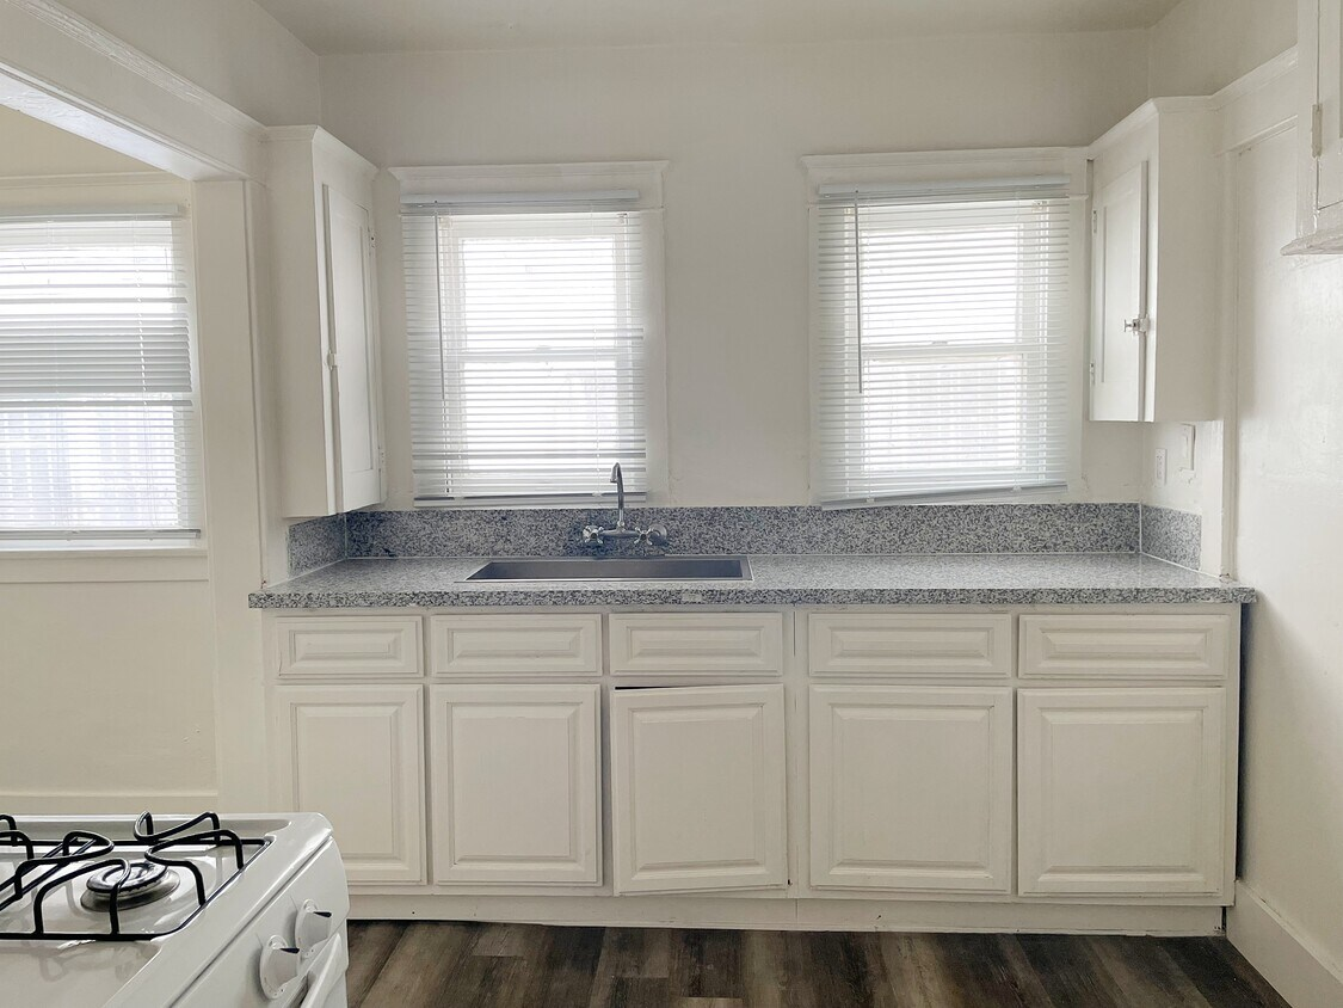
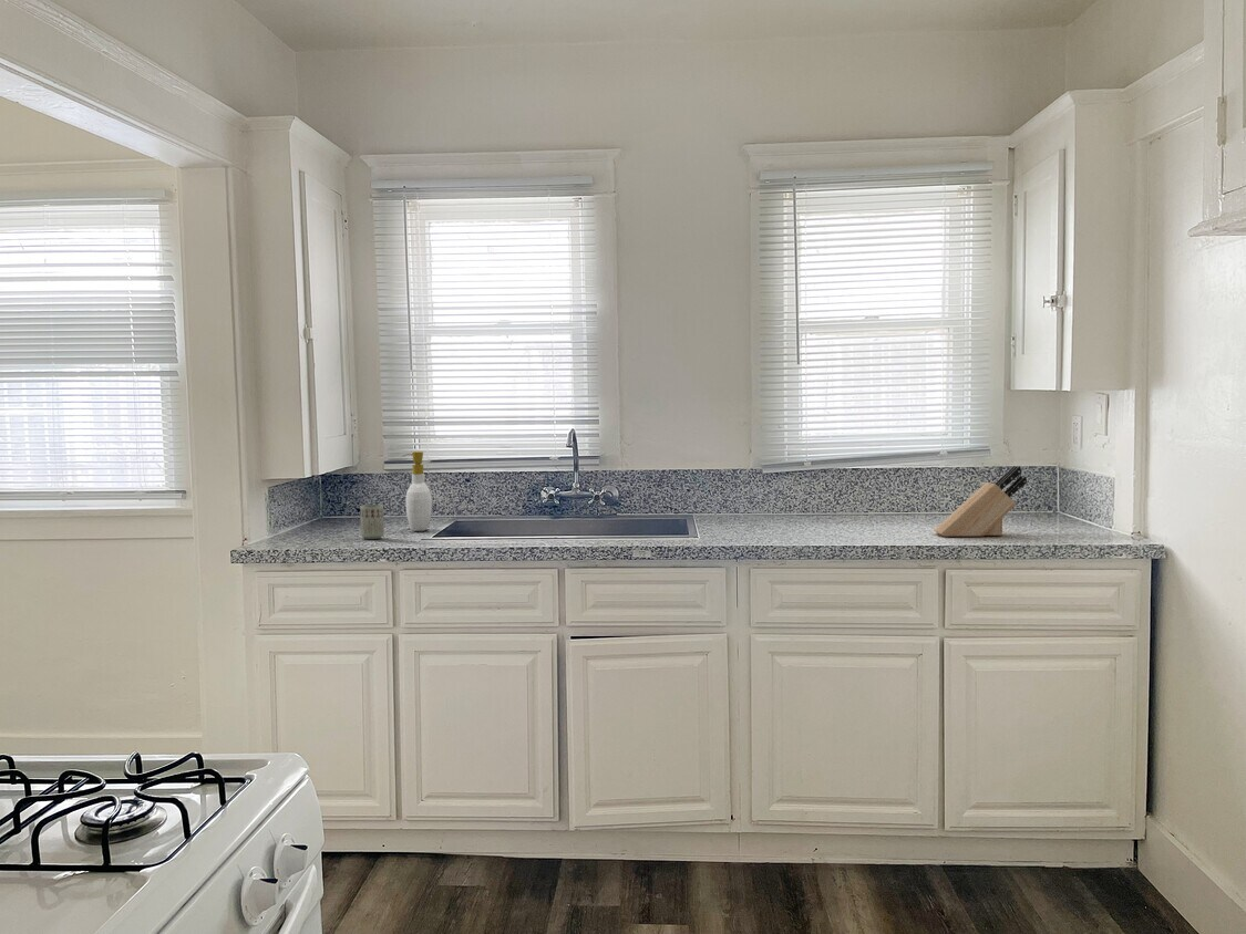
+ soap bottle (416, 490)
+ cup (372, 521)
+ knife block (980, 499)
